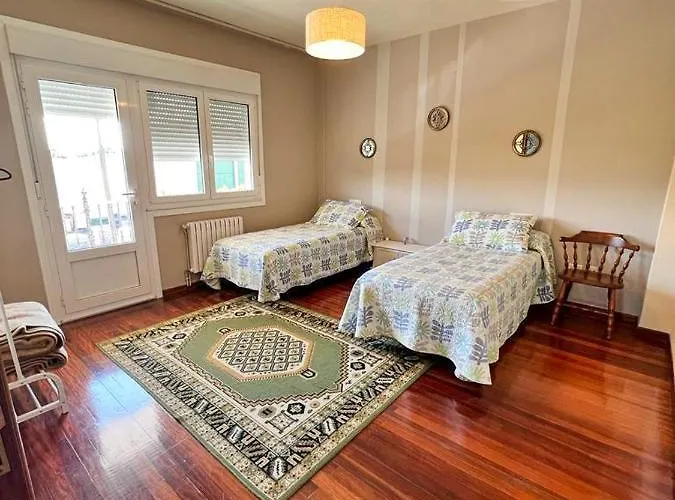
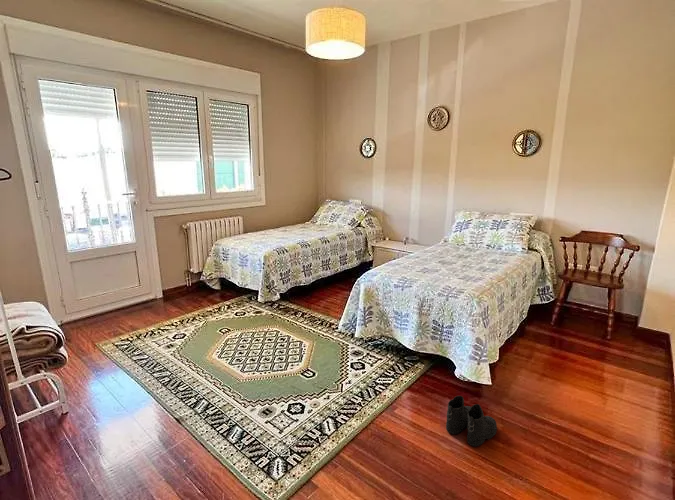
+ boots (471, 413)
